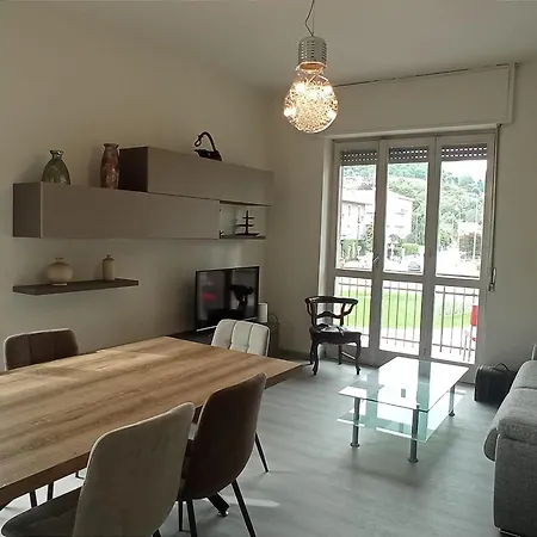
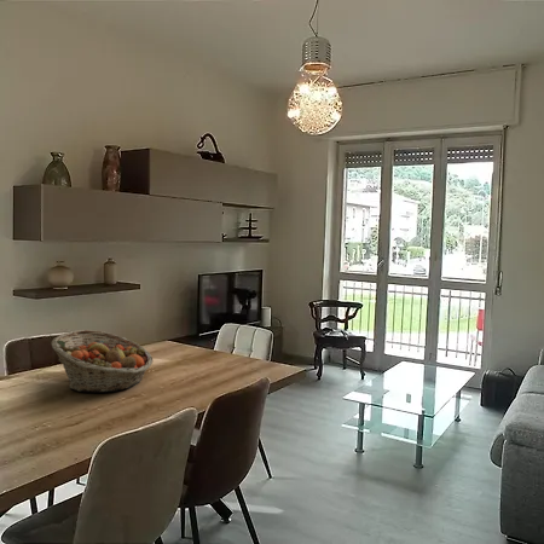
+ fruit basket (103, 358)
